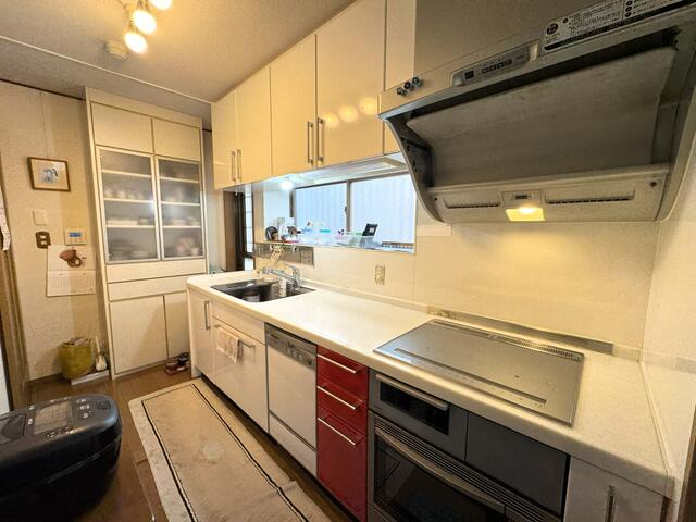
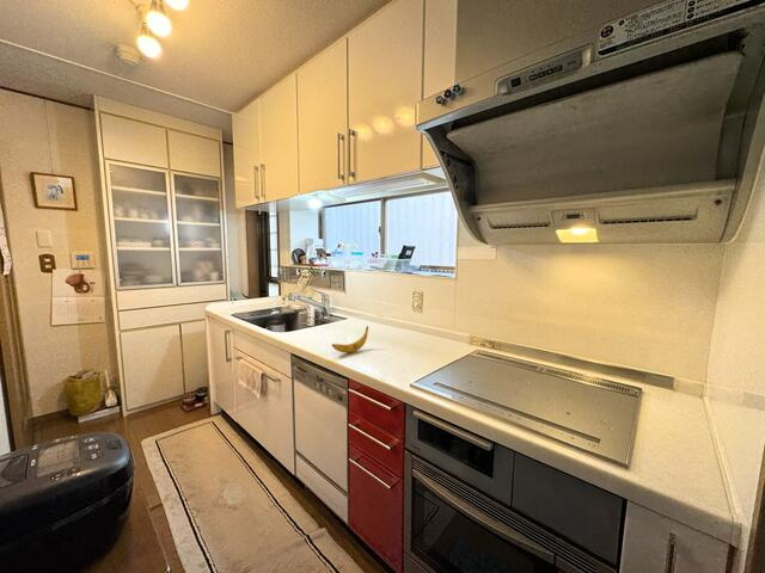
+ banana (353, 343)
